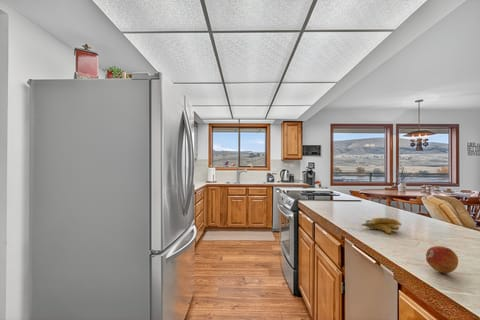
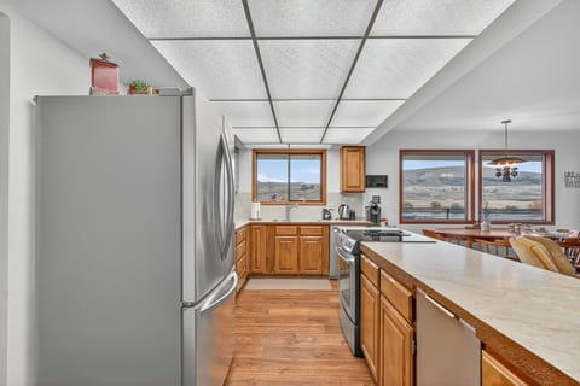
- fruit (441, 259)
- banana (381, 224)
